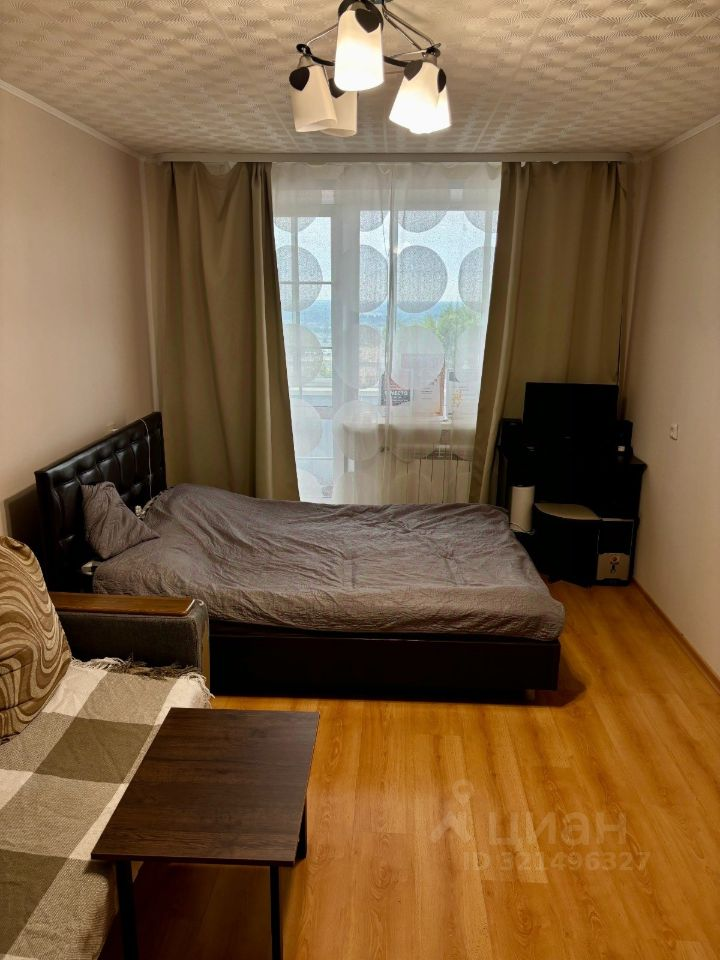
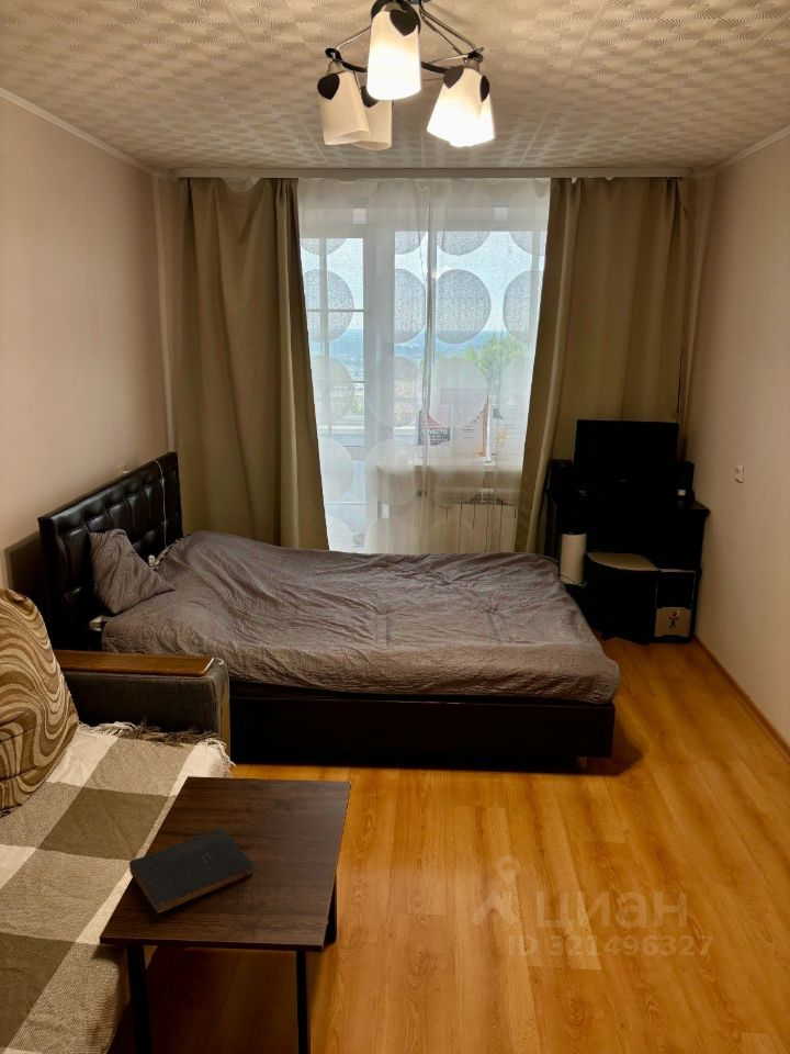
+ book (191, 866)
